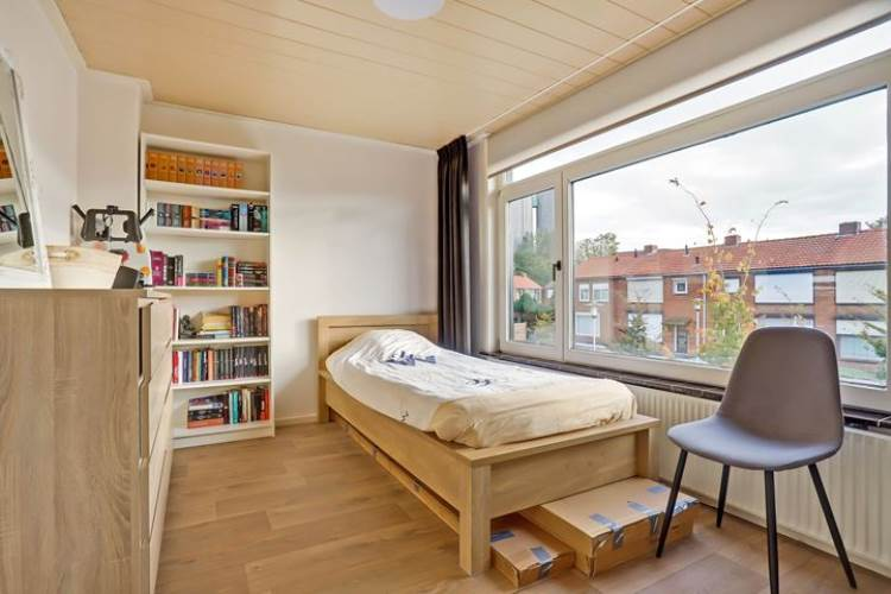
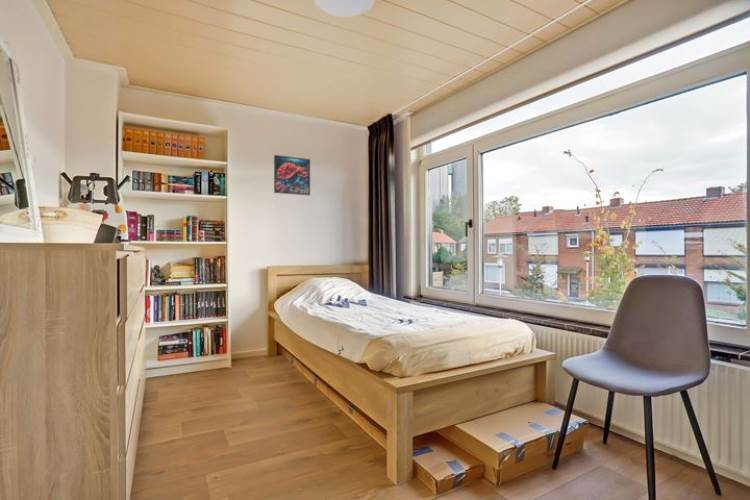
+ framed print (292, 175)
